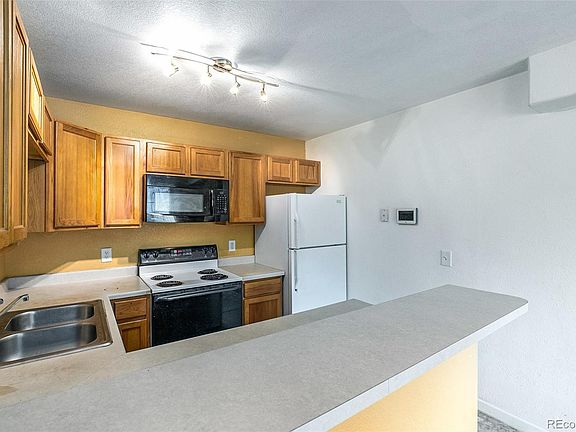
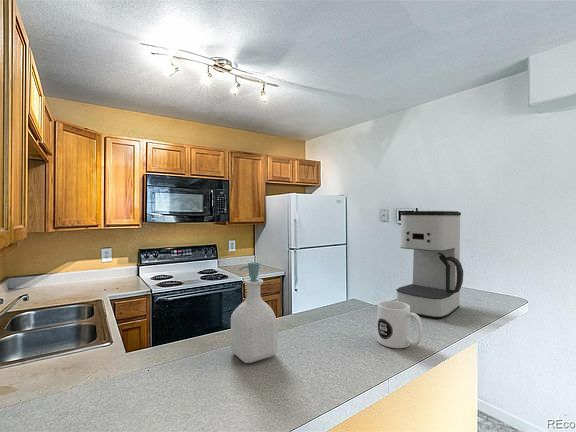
+ coffee maker (431, 260)
+ soap bottle (253, 308)
+ mug (399, 325)
